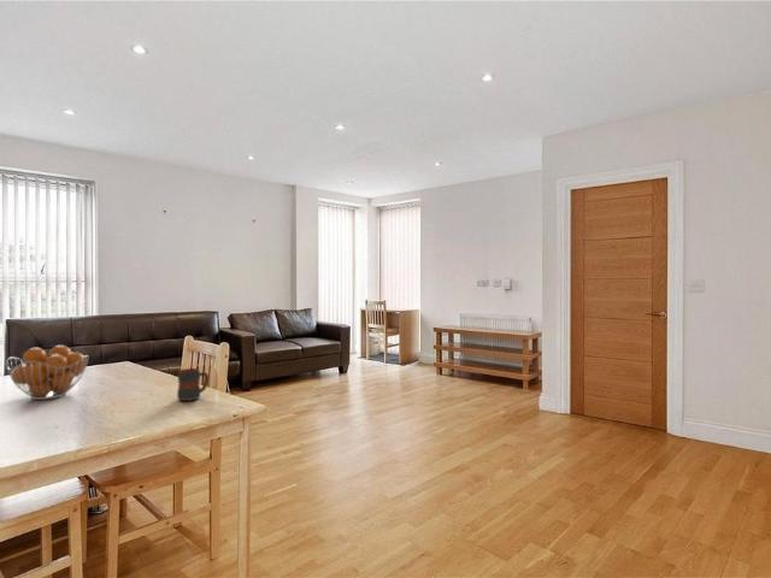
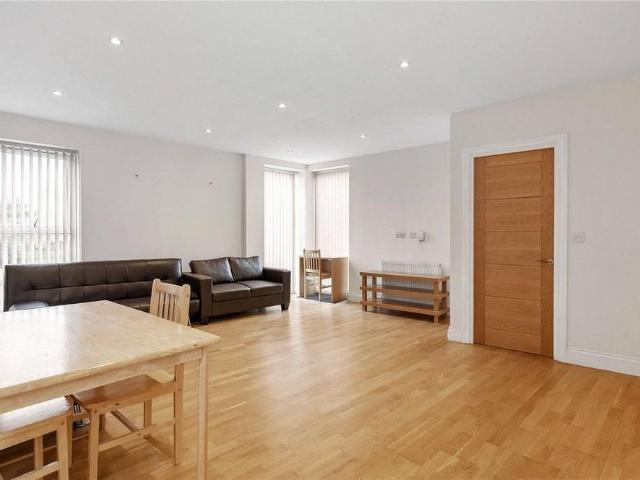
- mug (193, 383)
- fruit basket (48, 371)
